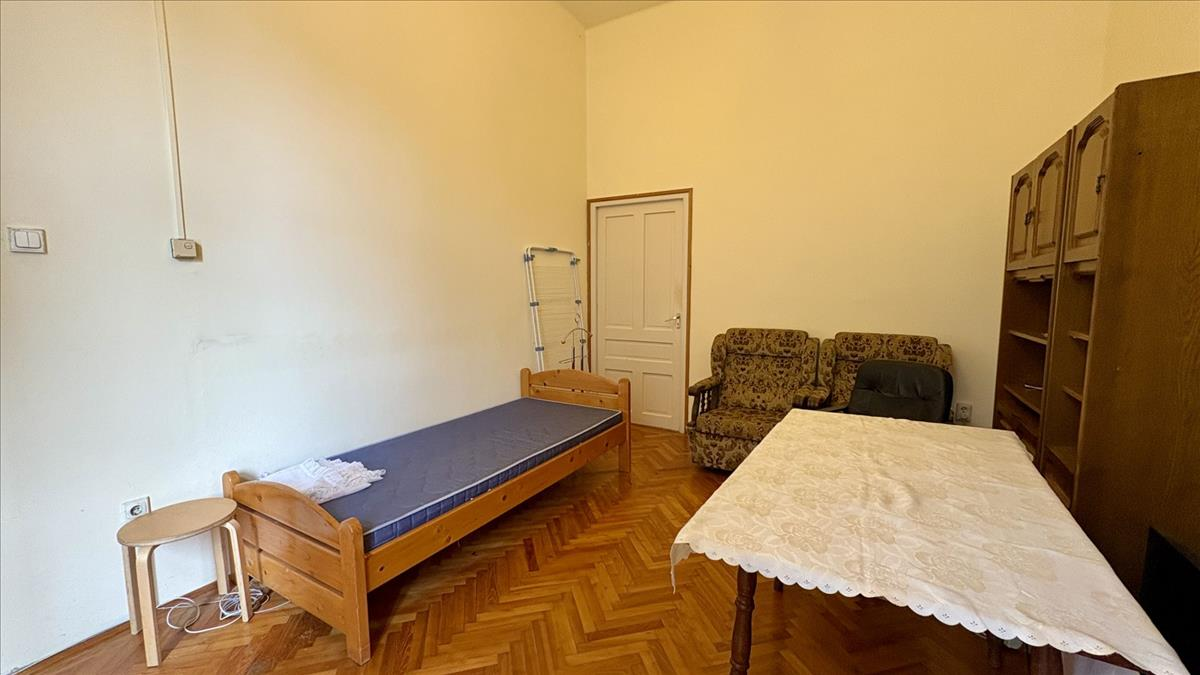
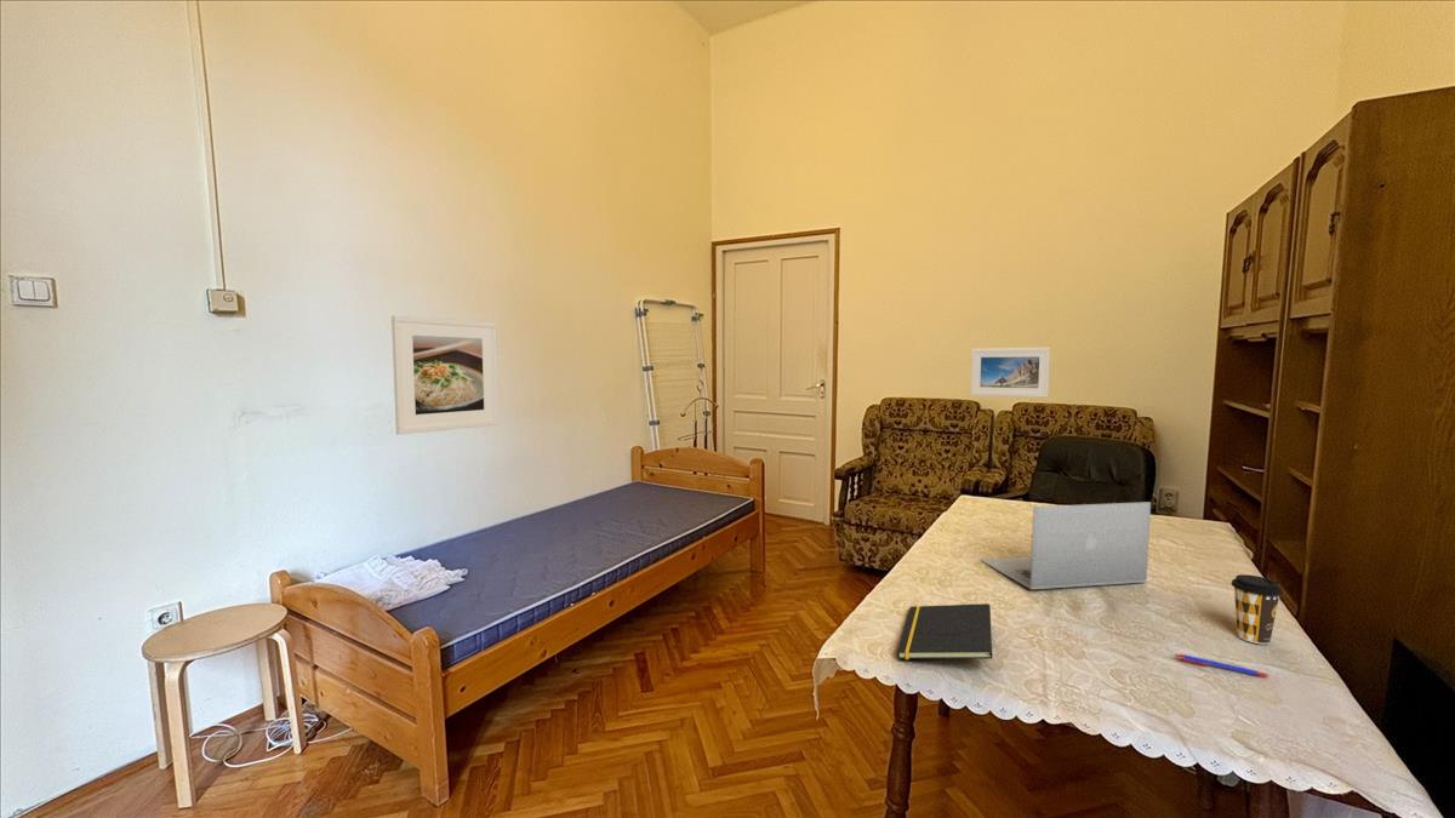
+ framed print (449, 374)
+ notepad (946, 629)
+ laptop (1060, 532)
+ coffee cup (1255, 608)
+ pen (1221, 664)
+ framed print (1009, 372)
